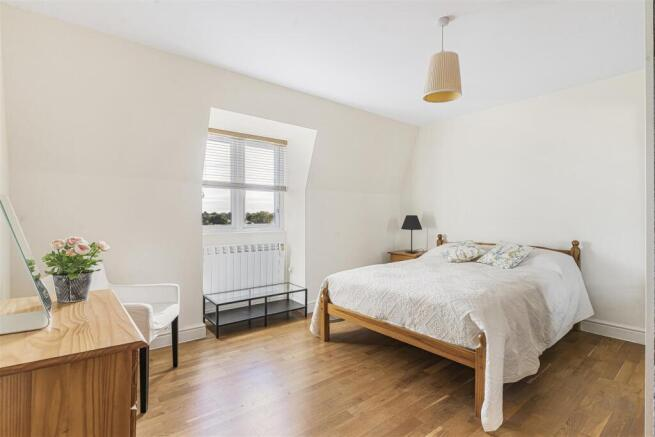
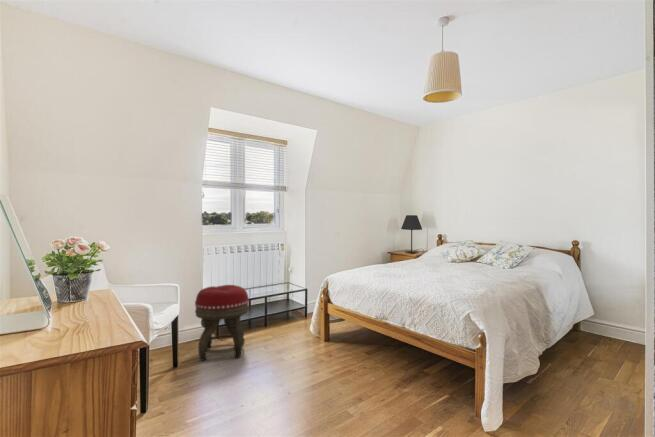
+ footstool (222, 318)
